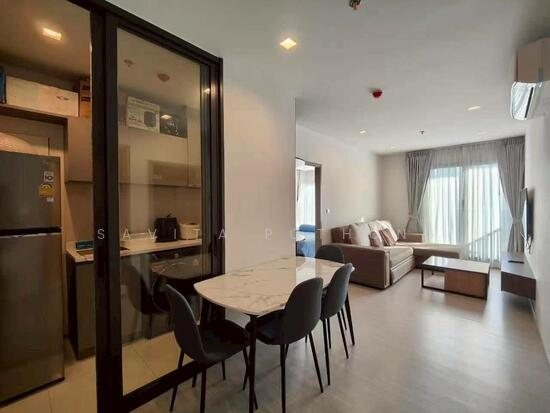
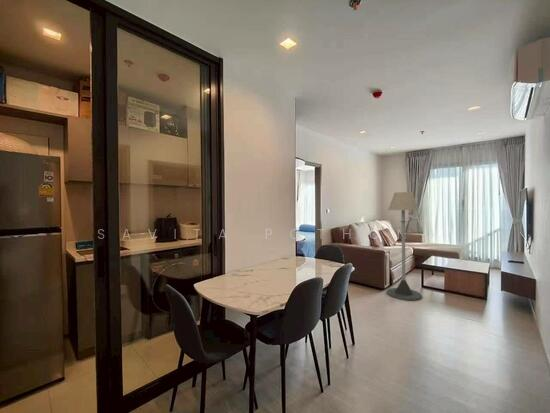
+ floor lamp (403, 243)
